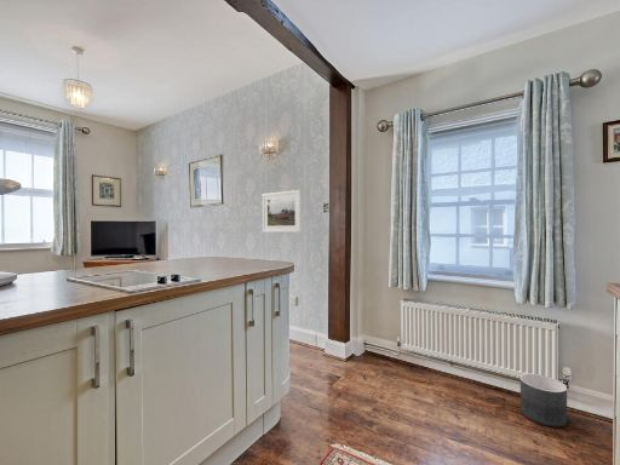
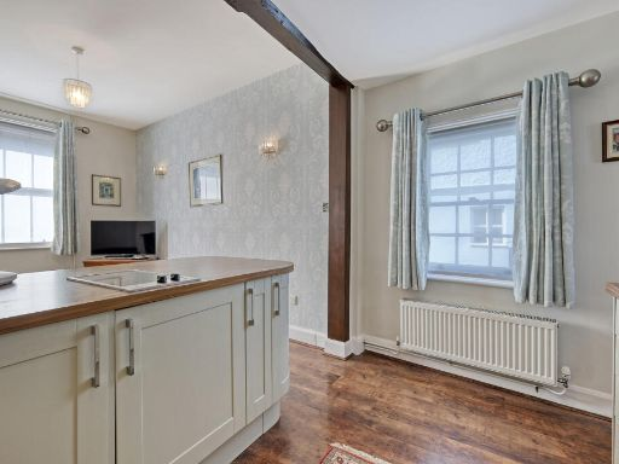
- planter (542, 398)
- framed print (281, 212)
